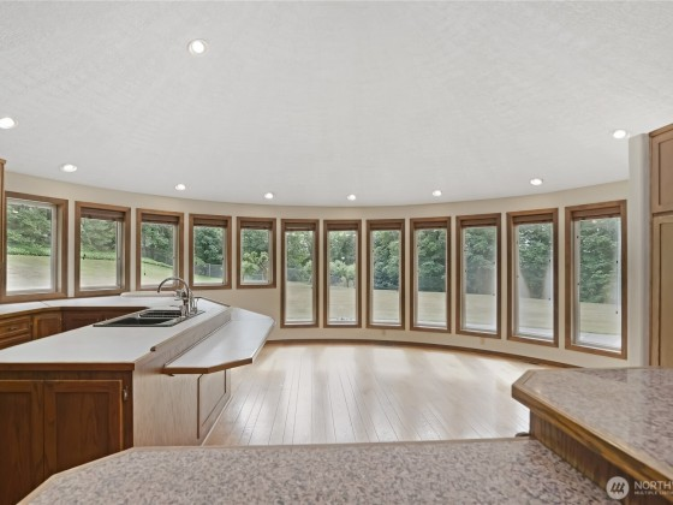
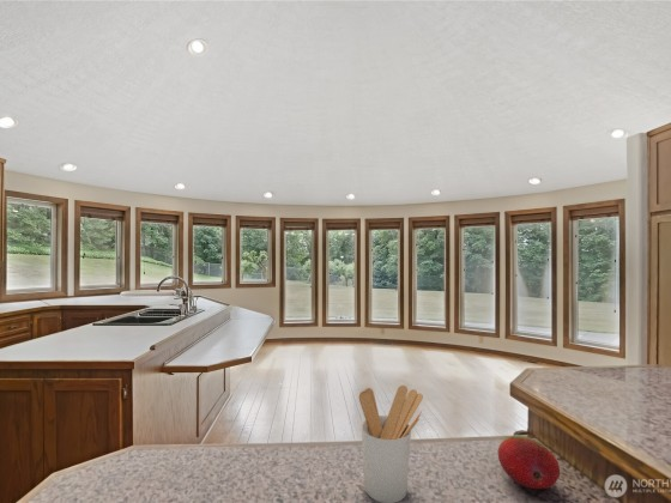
+ fruit (525, 459)
+ utensil holder (393, 437)
